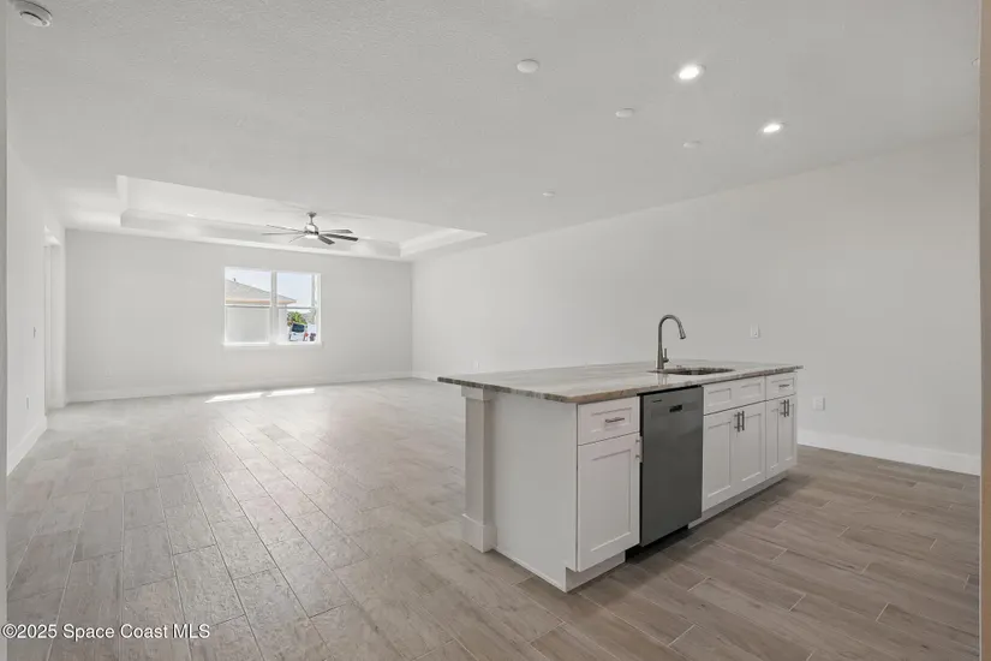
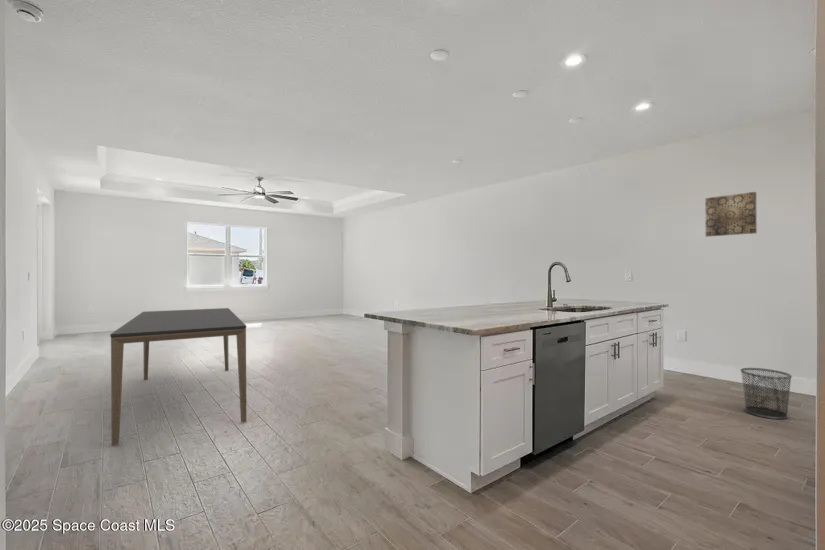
+ waste bin (765, 392)
+ wall art (730, 215)
+ dining table (186, 338)
